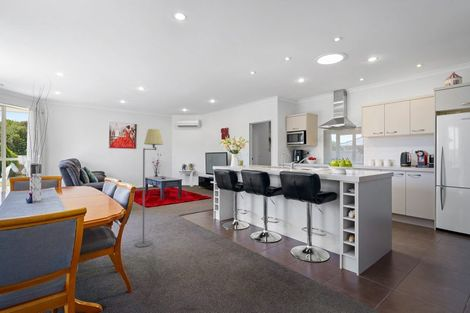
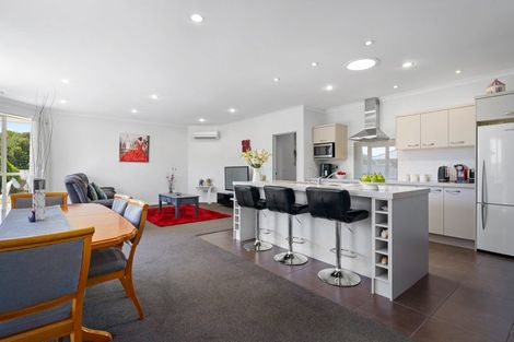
- floor lamp (144, 187)
